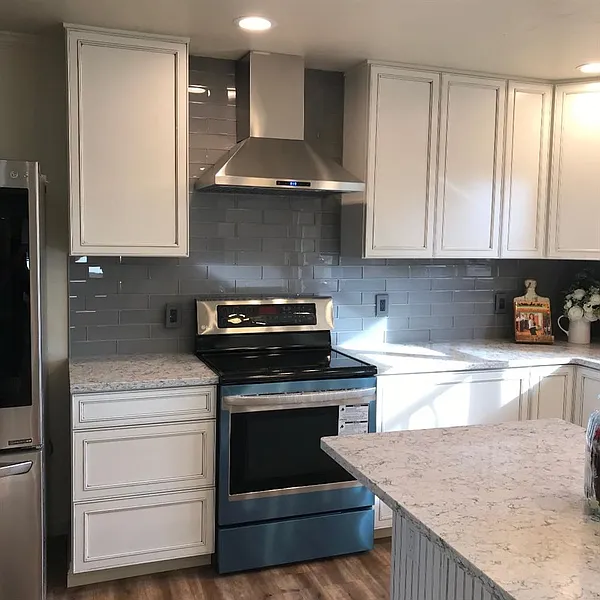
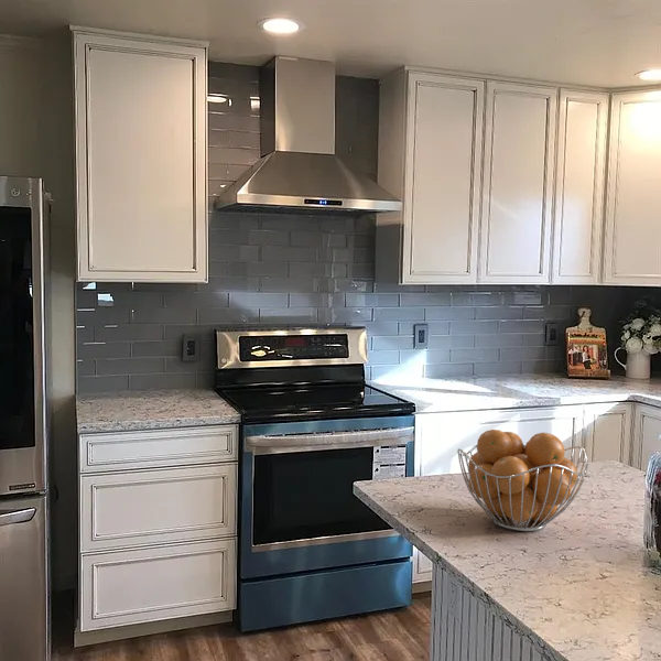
+ fruit basket (521, 476)
